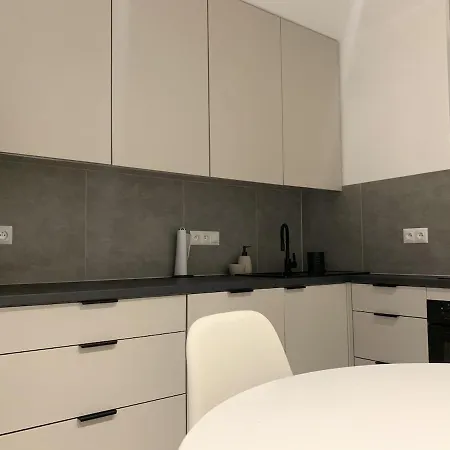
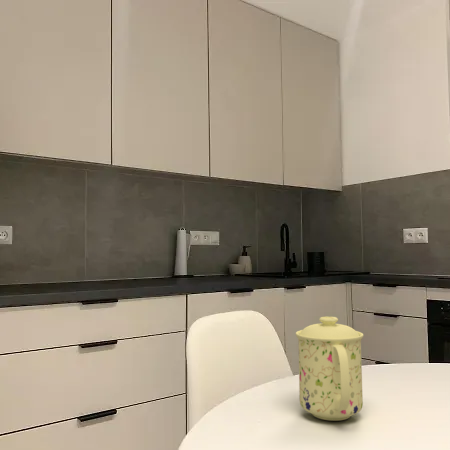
+ mug (331, 366)
